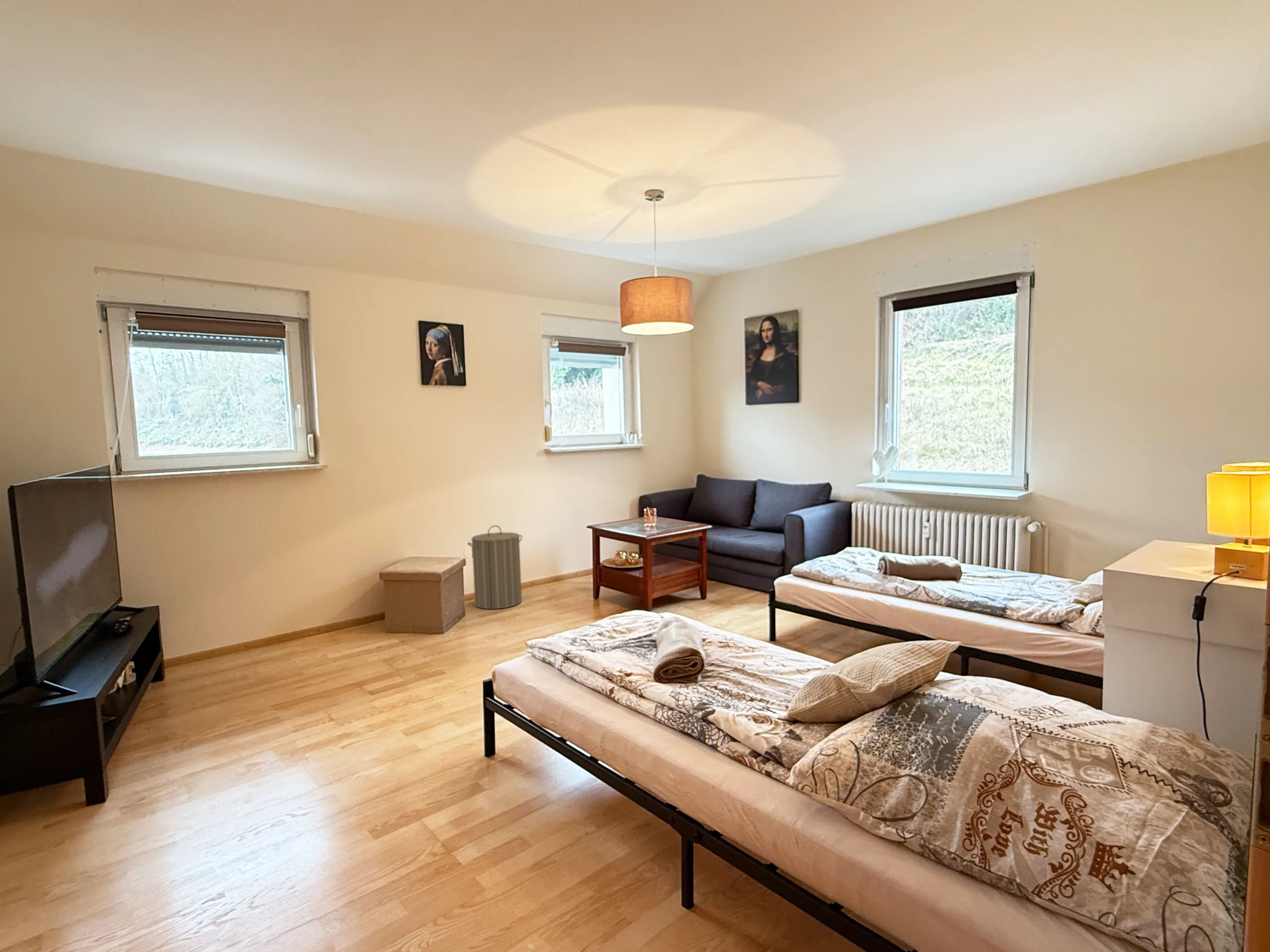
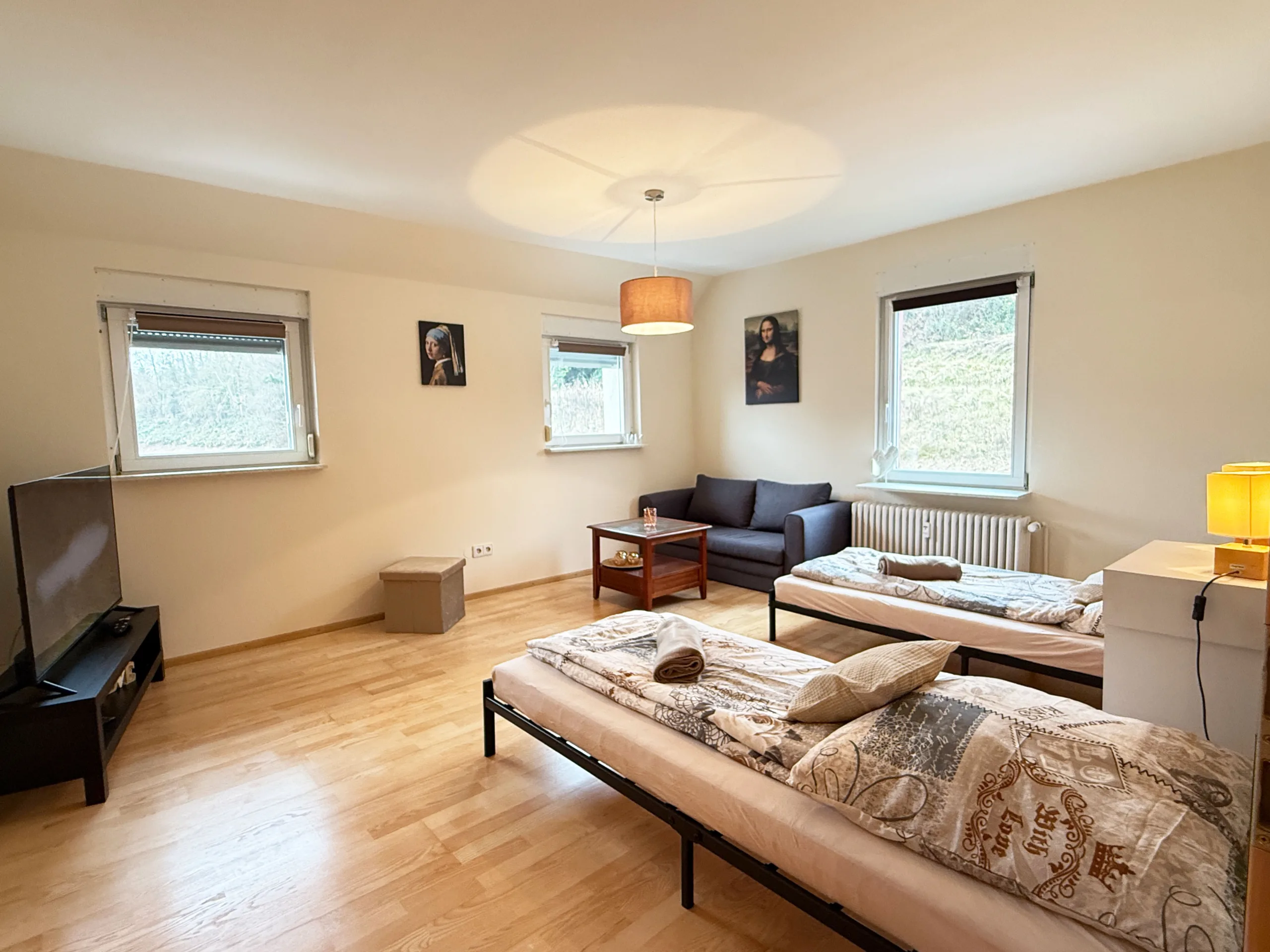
- laundry hamper (497, 564)
